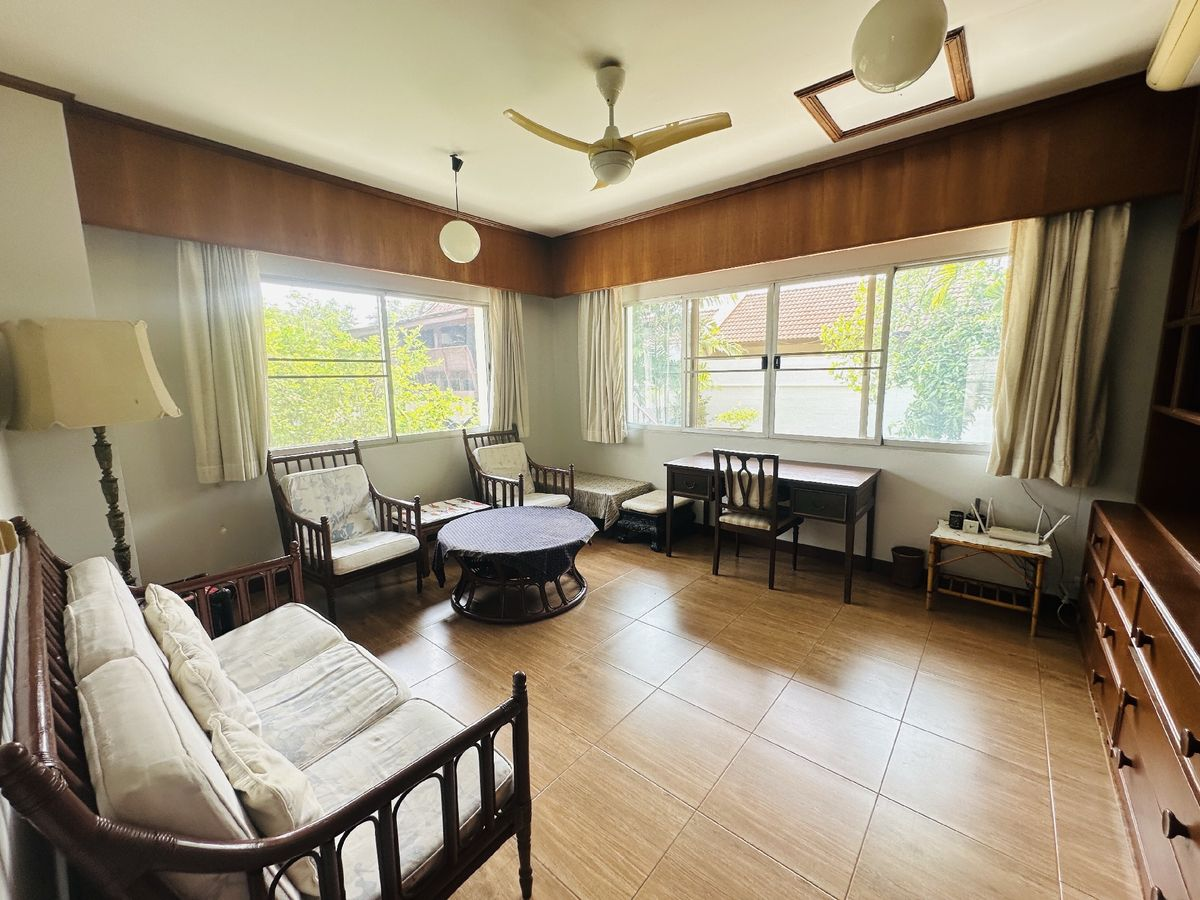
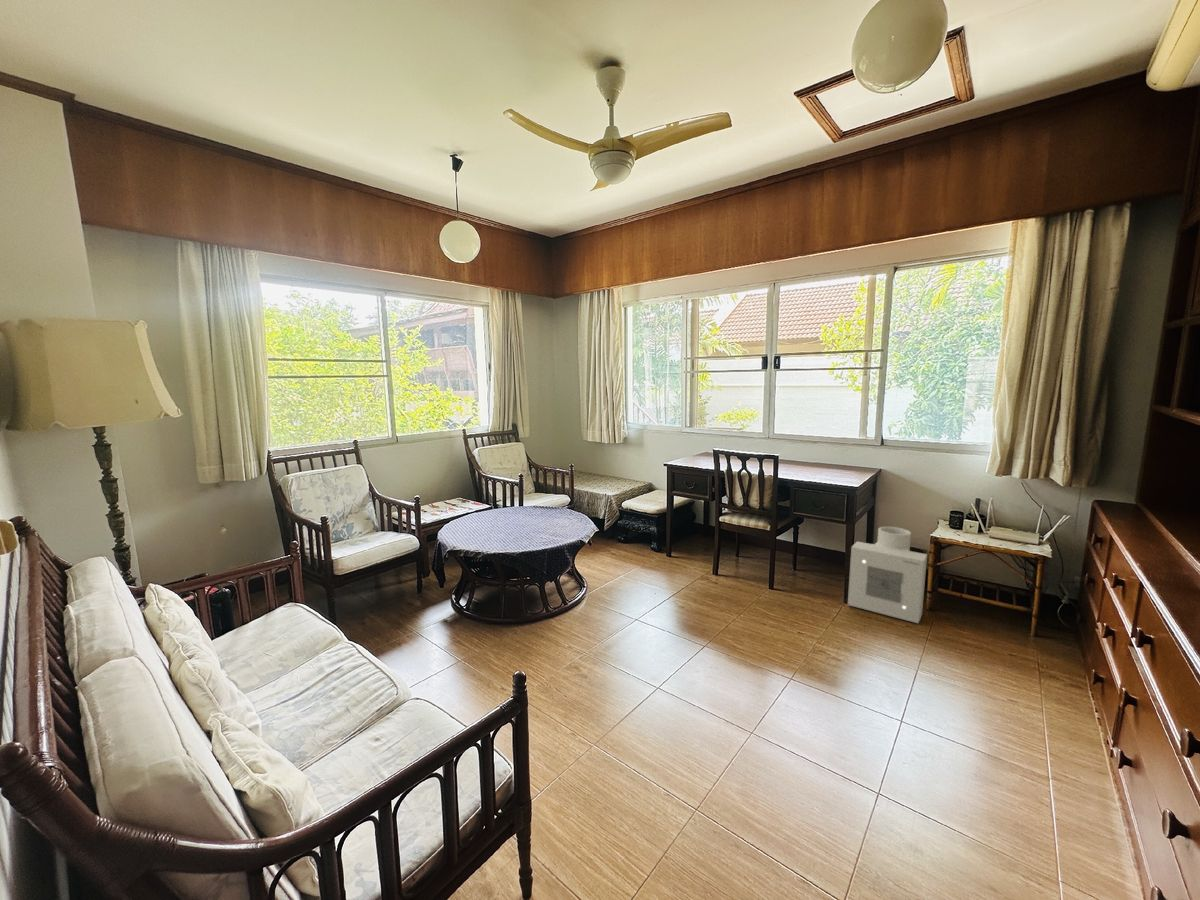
+ air purifier (891, 567)
